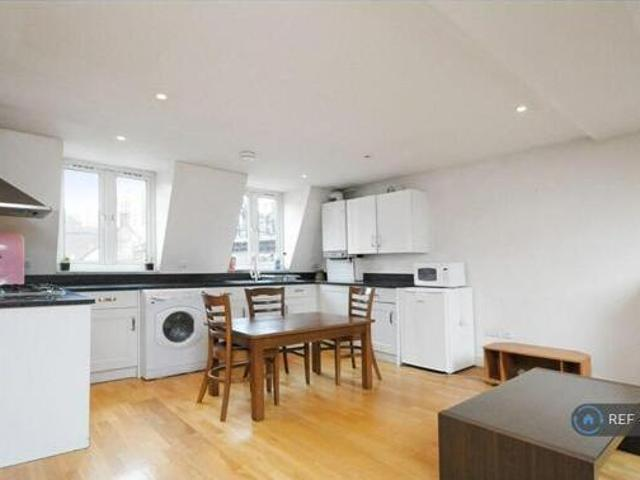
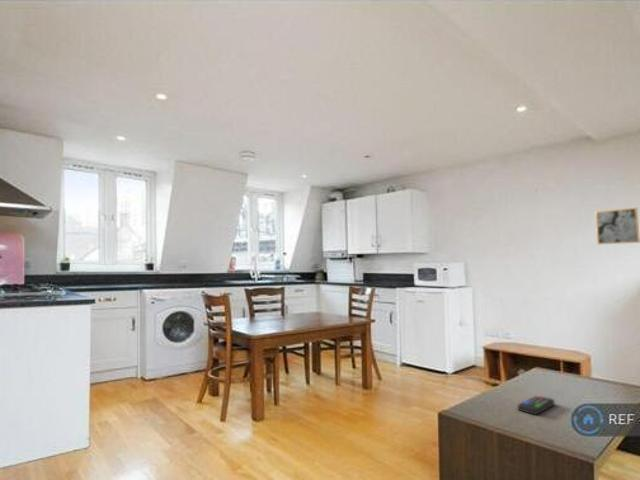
+ wall art (616, 226)
+ remote control (536, 404)
